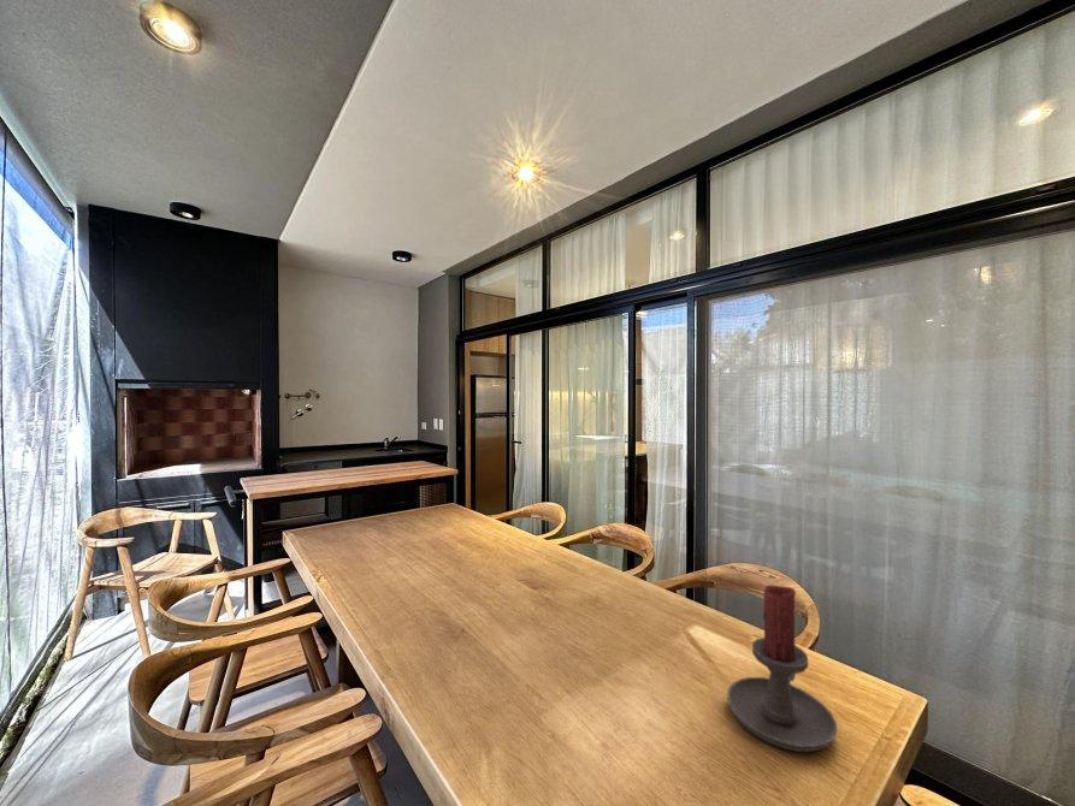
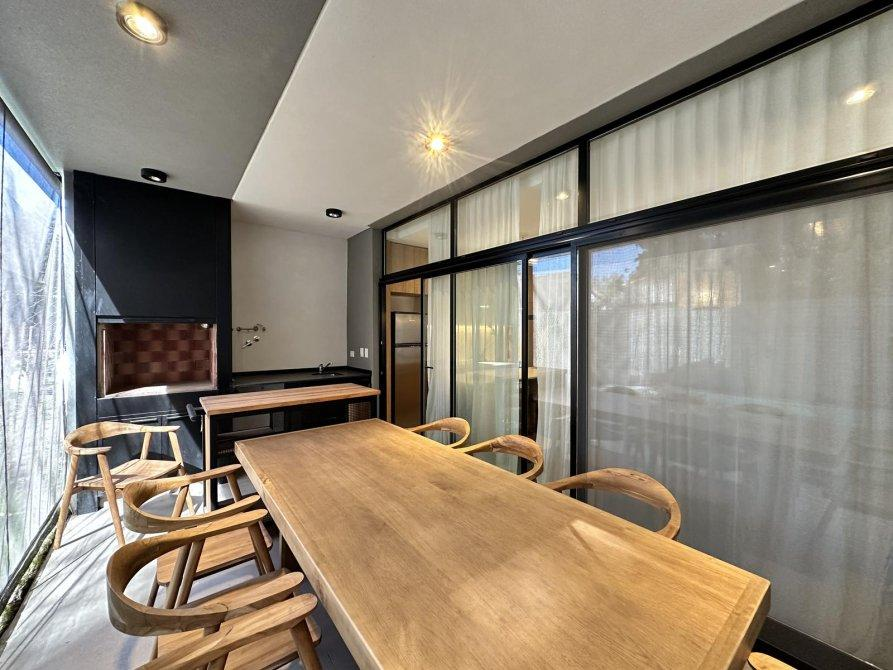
- candle holder (781, 646)
